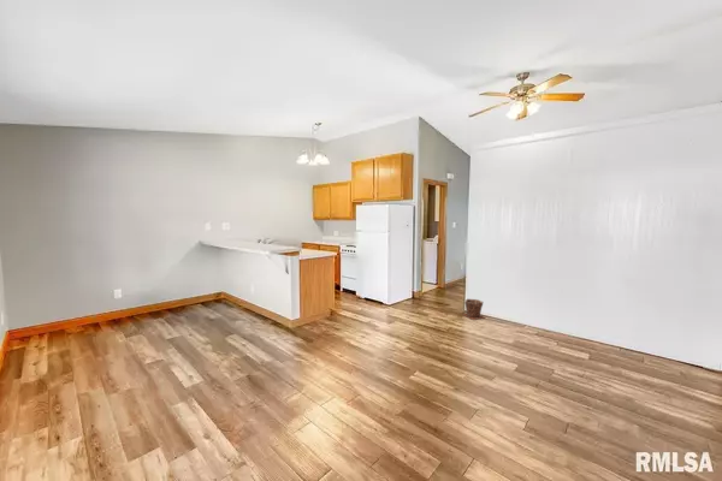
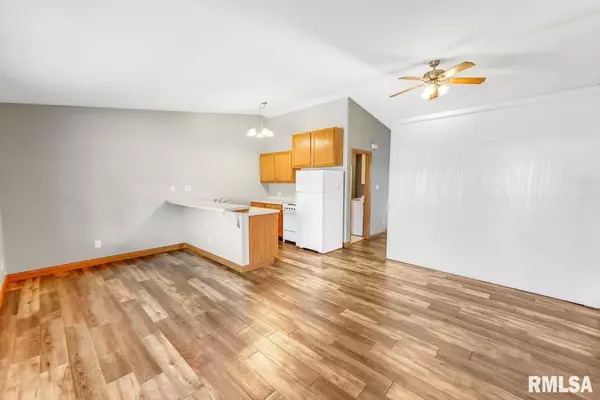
- plant pot (473, 308)
